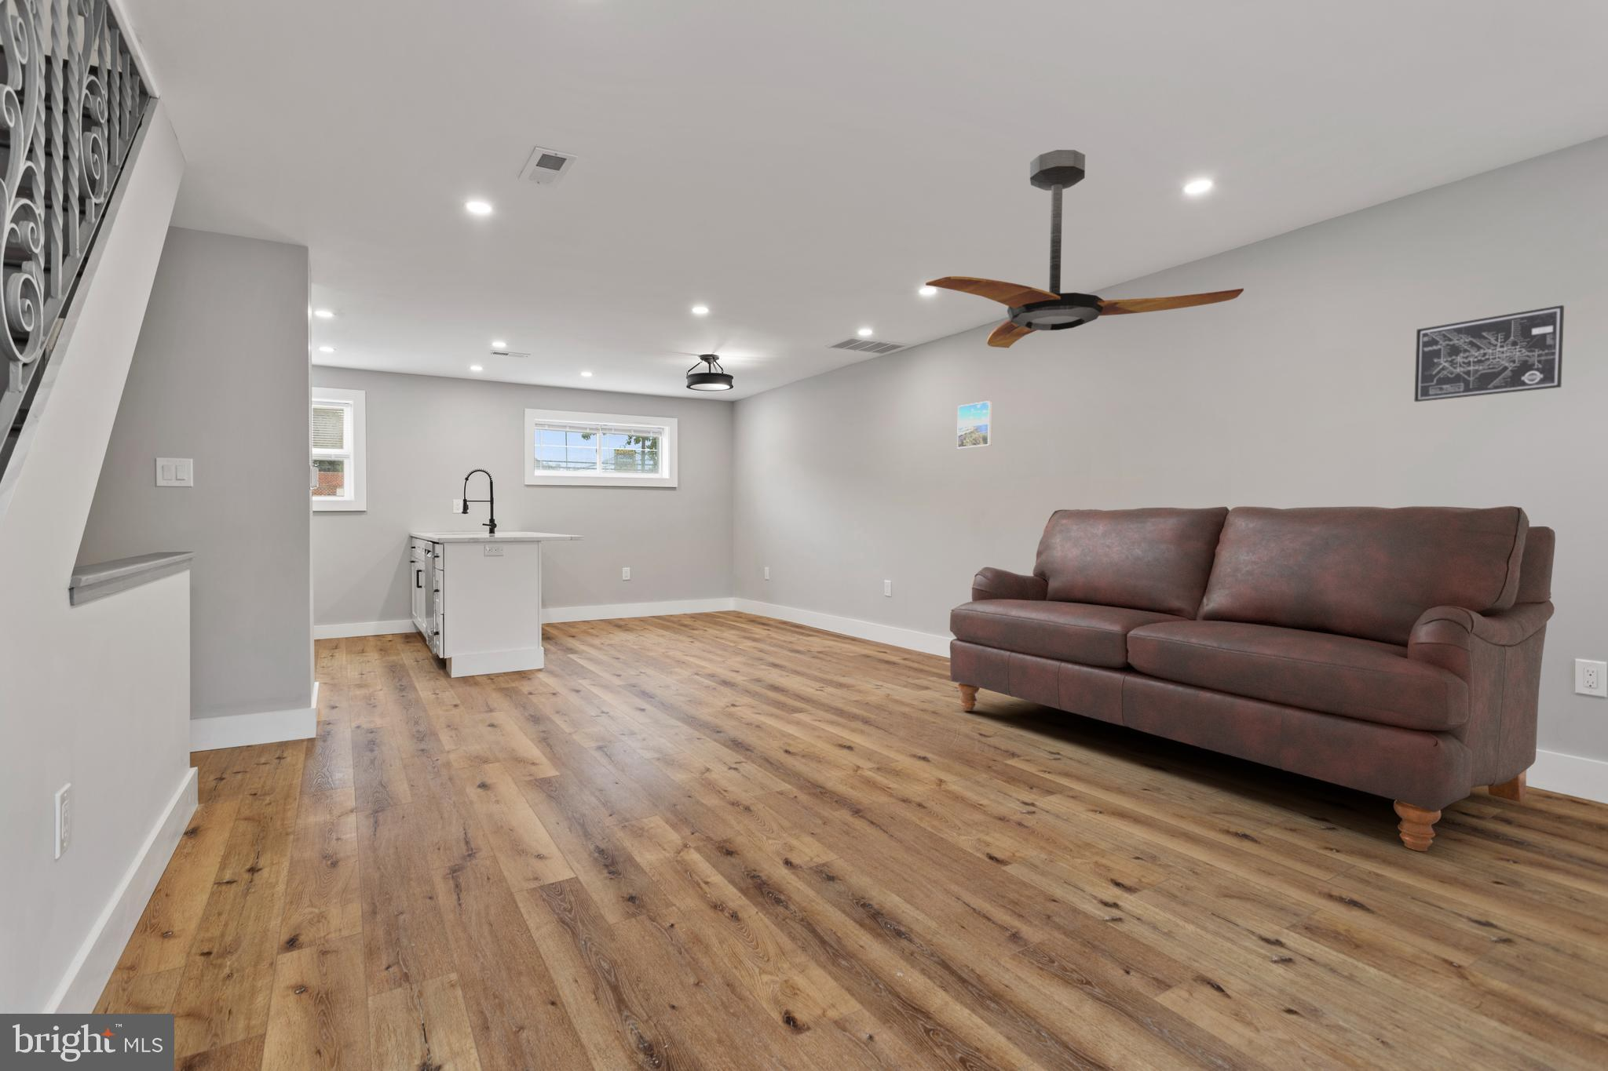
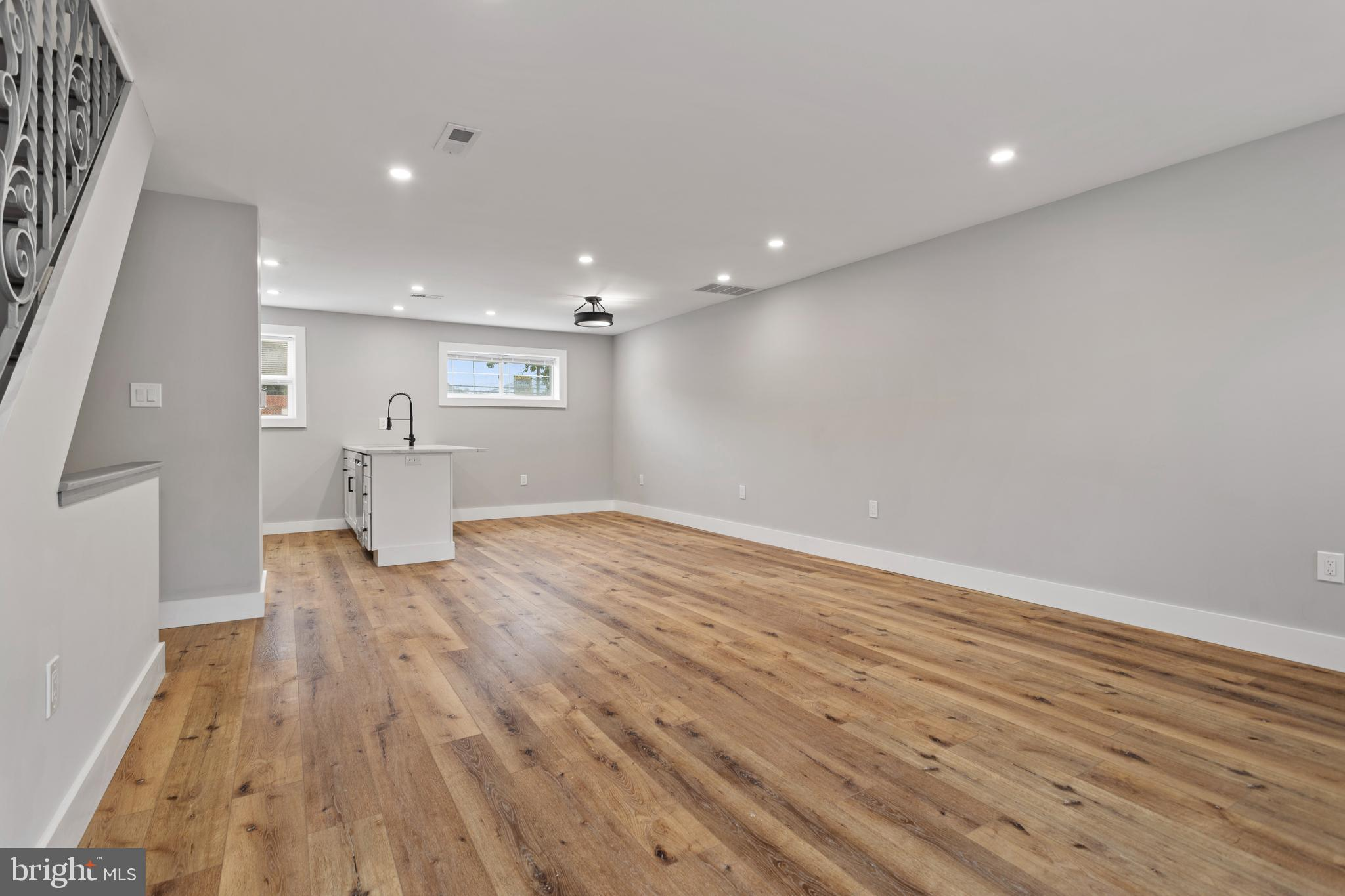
- wall art (1484, 356)
- sofa (1202, 625)
- ceiling fan (1060, 243)
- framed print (974, 426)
